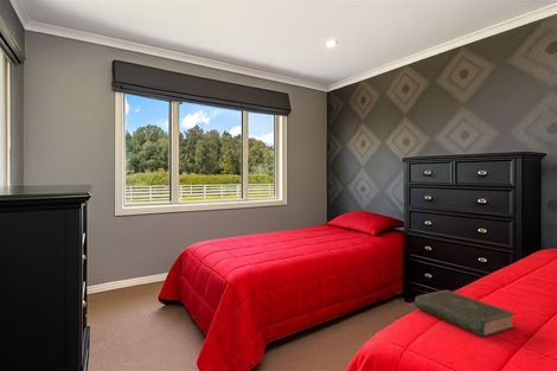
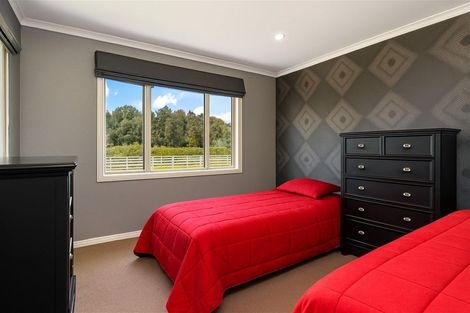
- book (461, 311)
